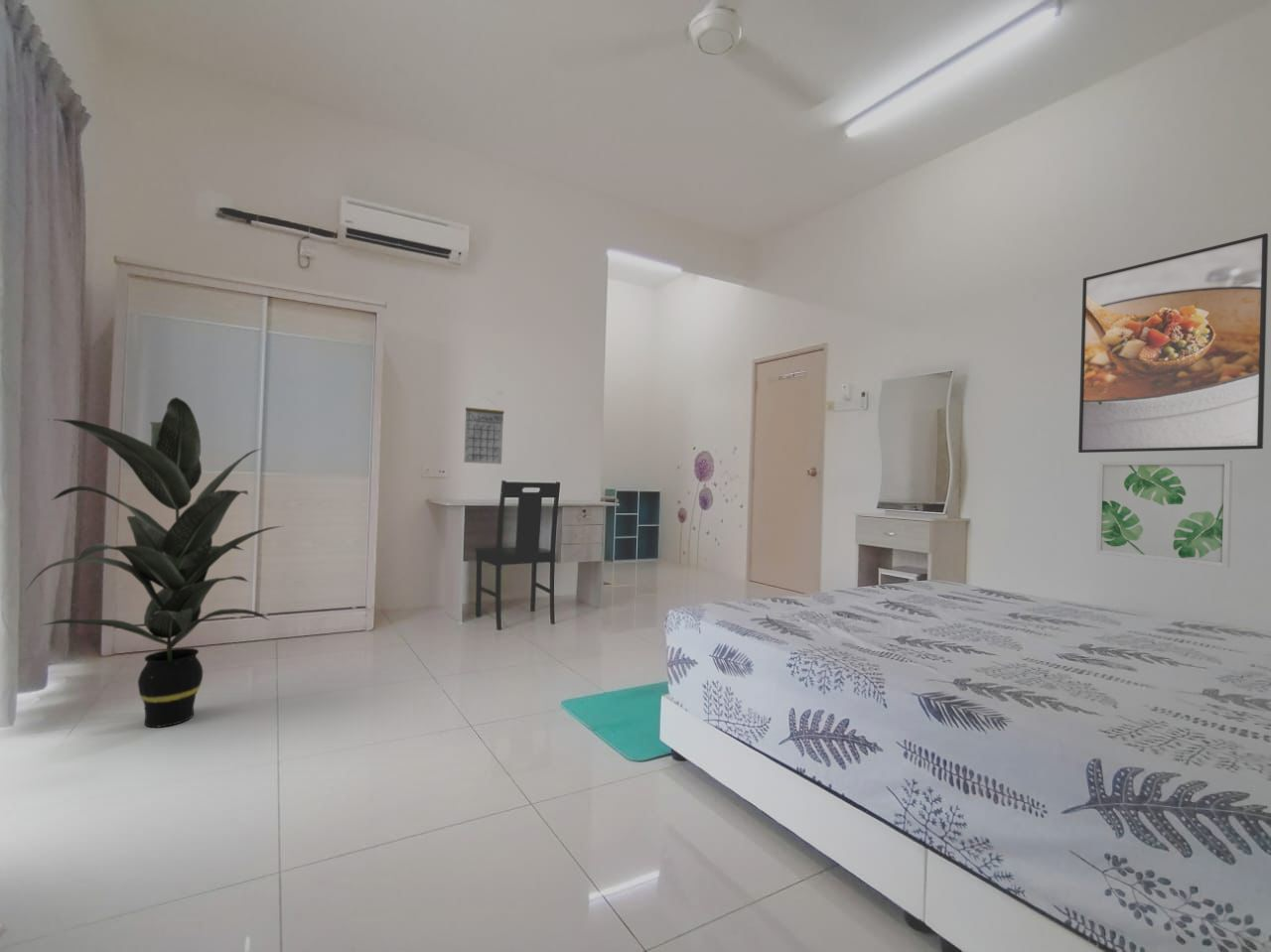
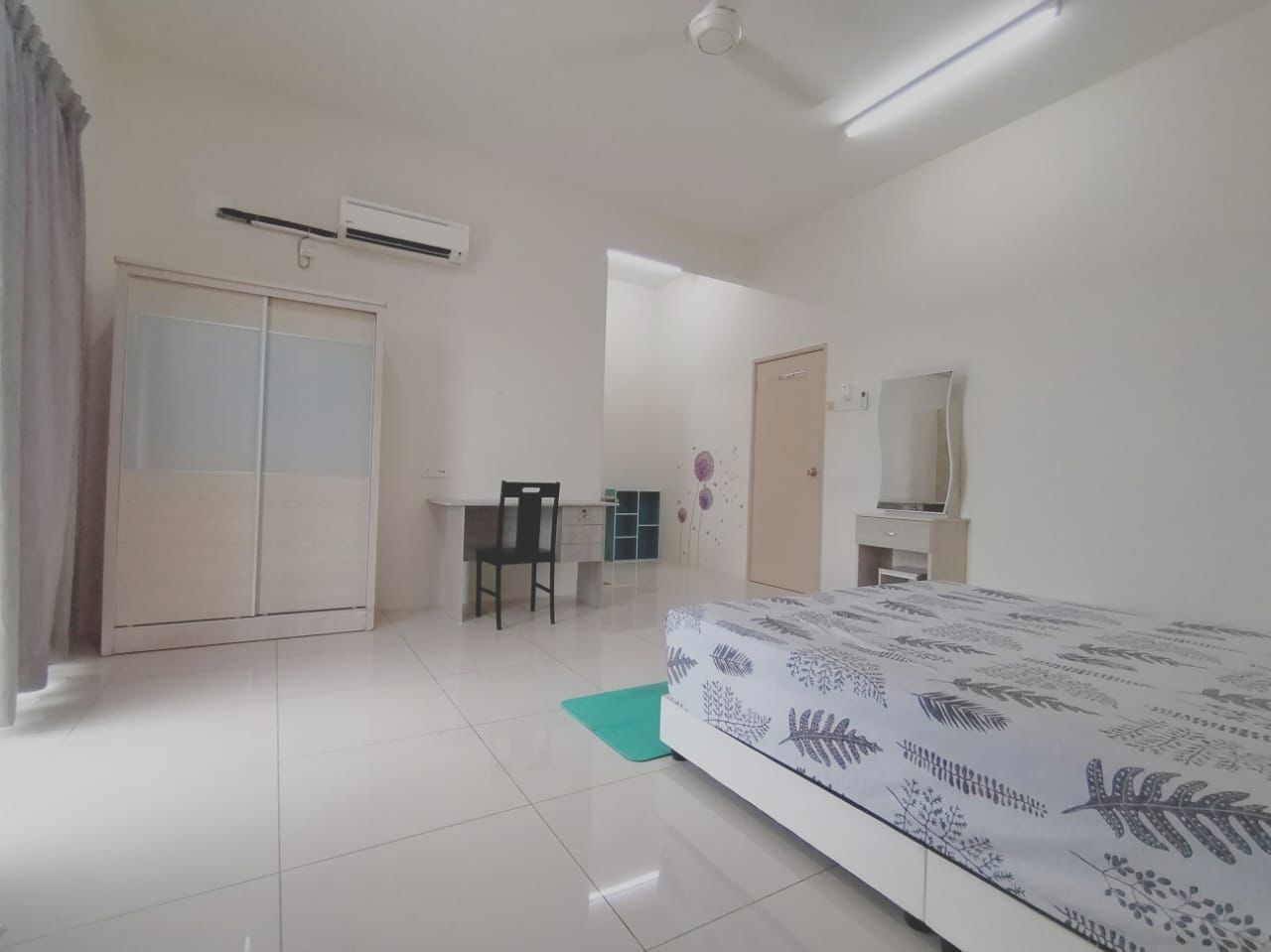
- wall art (1159, 510)
- calendar (484, 429)
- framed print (1163, 354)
- indoor plant (164, 562)
